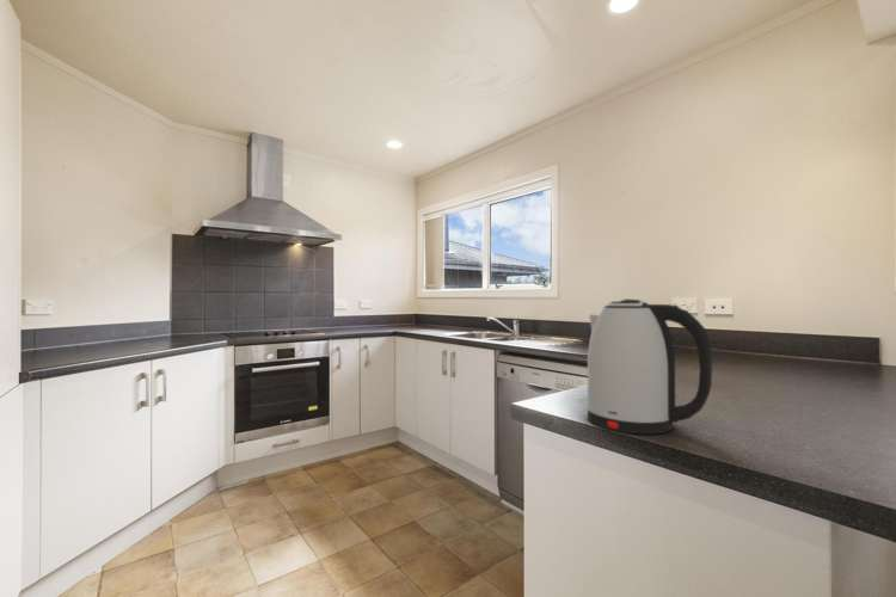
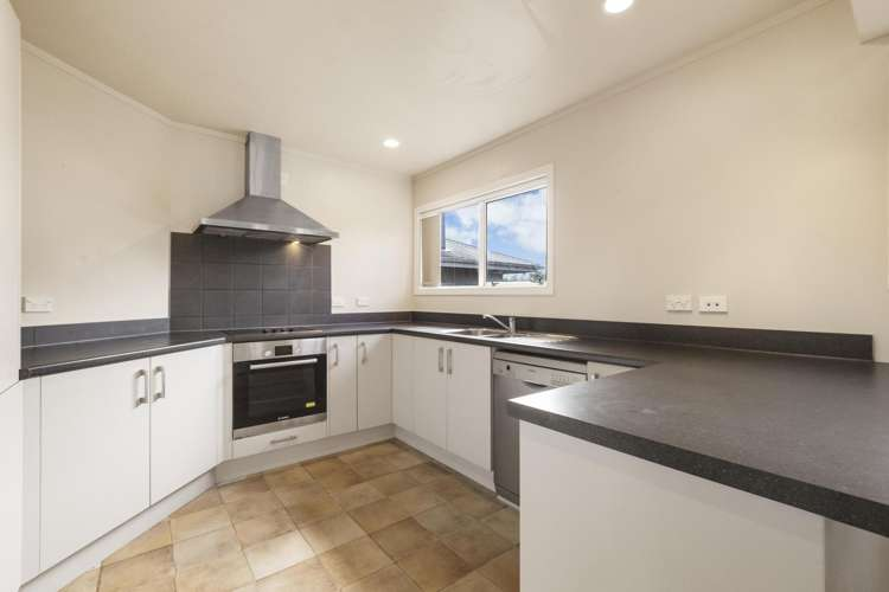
- kettle (644, 362)
